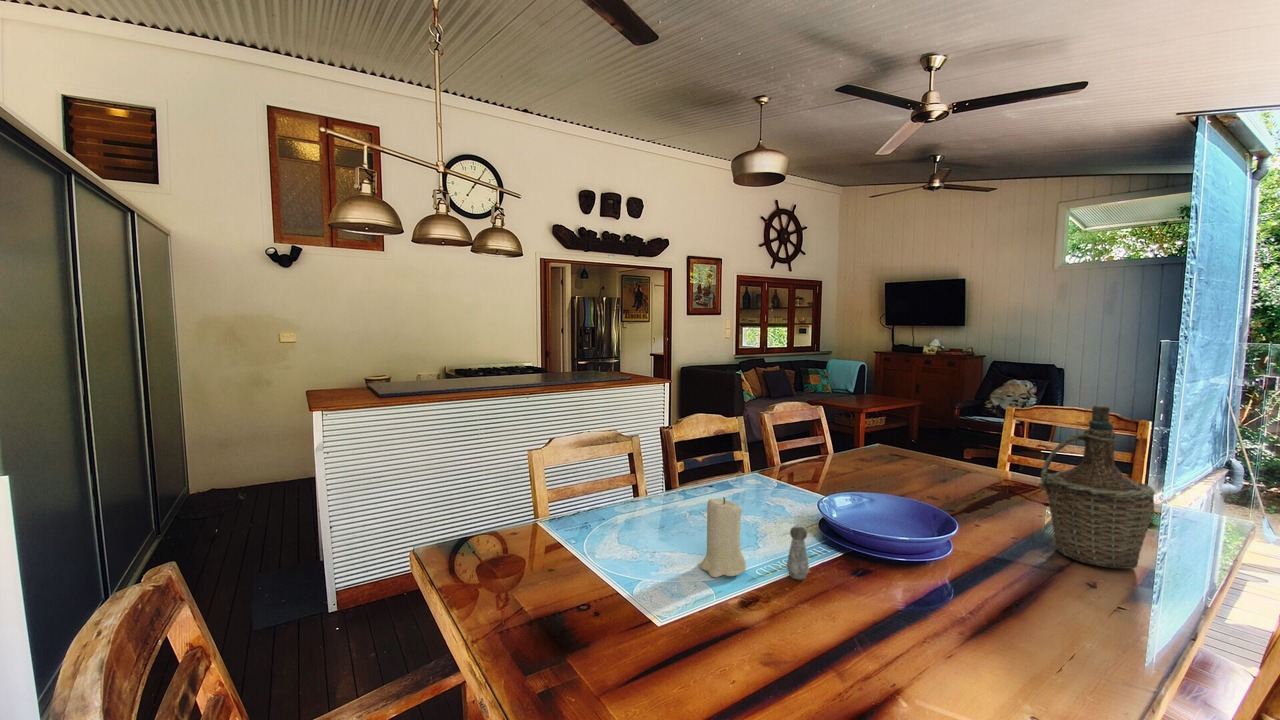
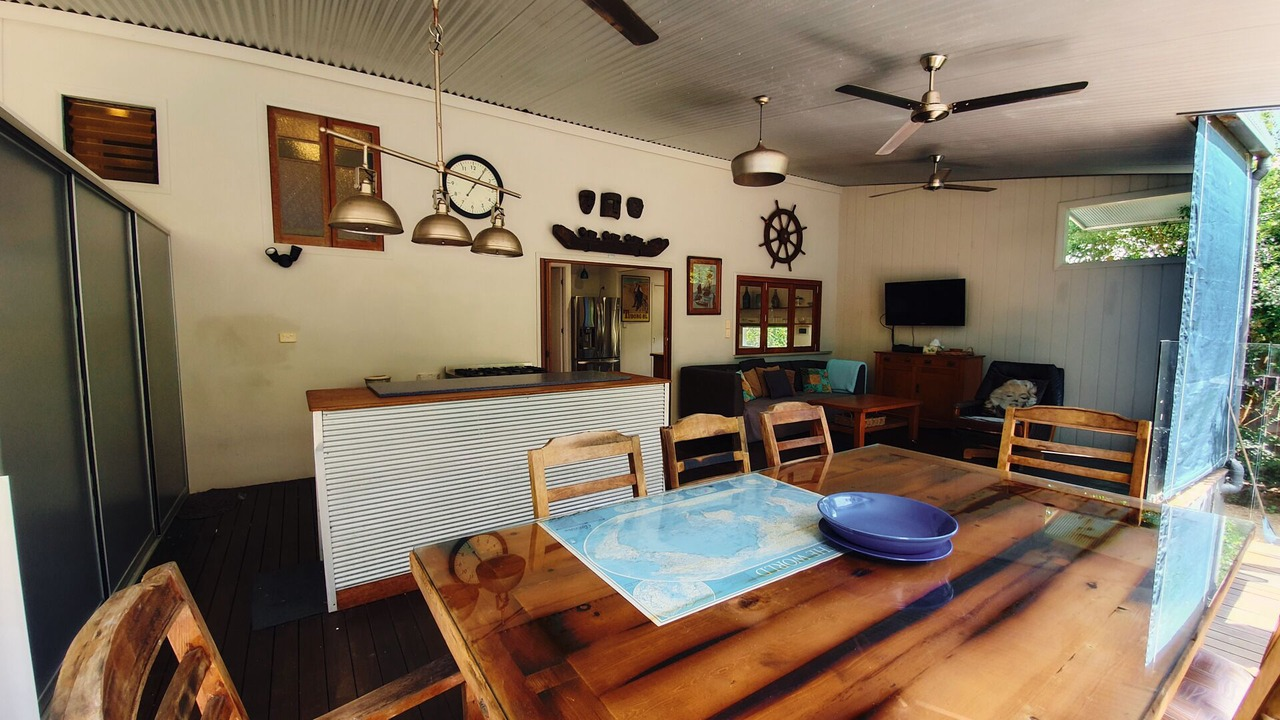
- salt shaker (798, 552)
- candle (723, 533)
- bottle (1096, 481)
